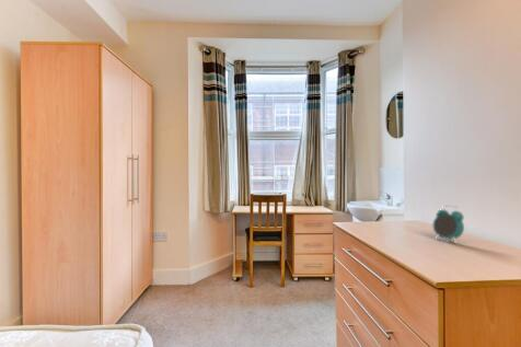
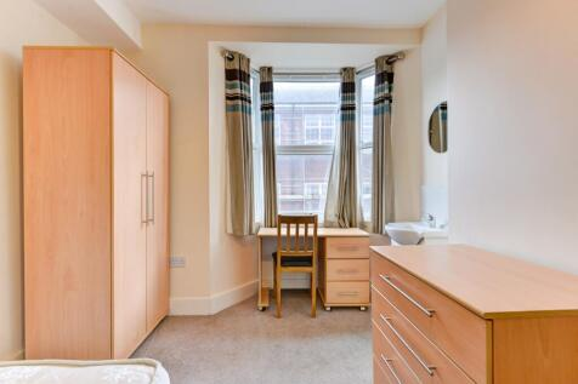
- alarm clock (448, 223)
